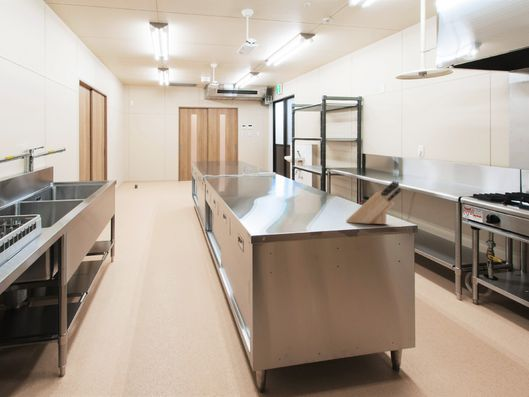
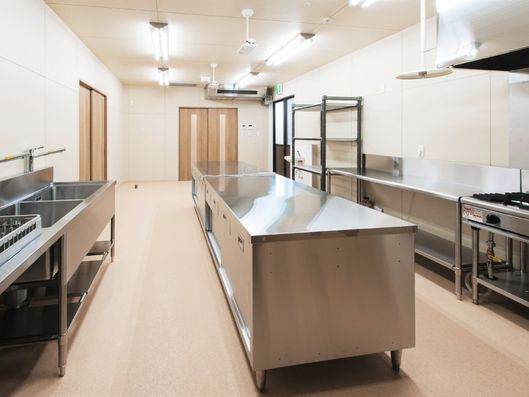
- knife block (373, 202)
